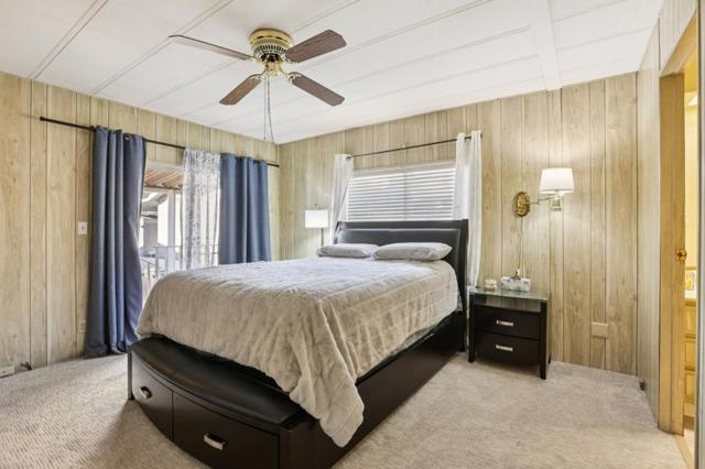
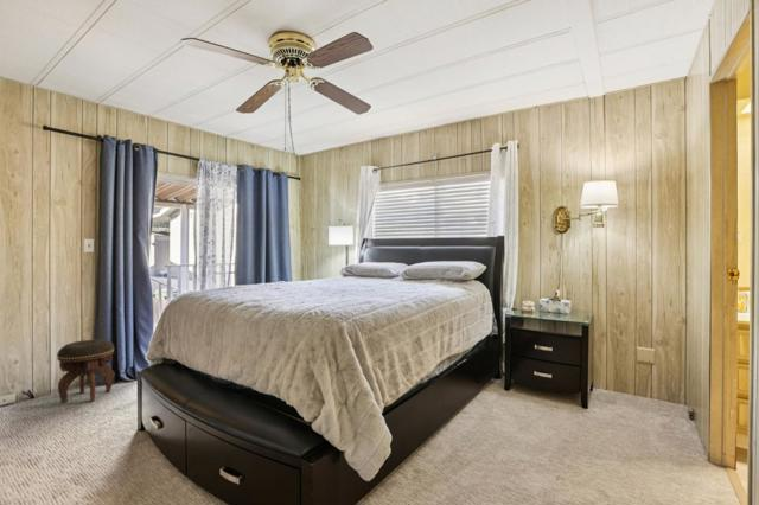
+ footstool (87, 369)
